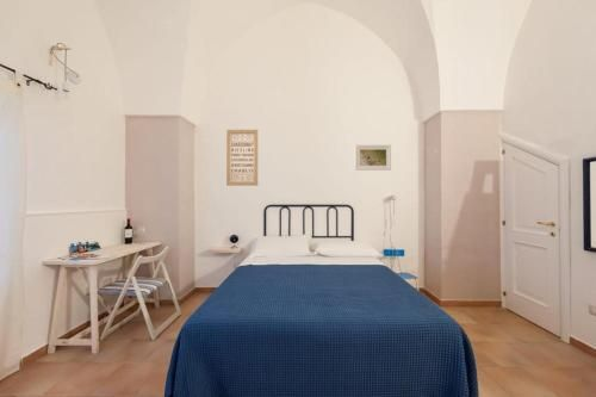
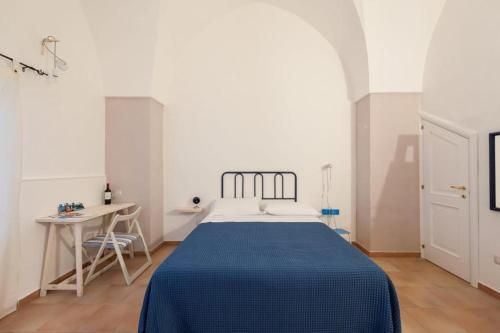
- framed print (372, 157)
- wall art (242, 157)
